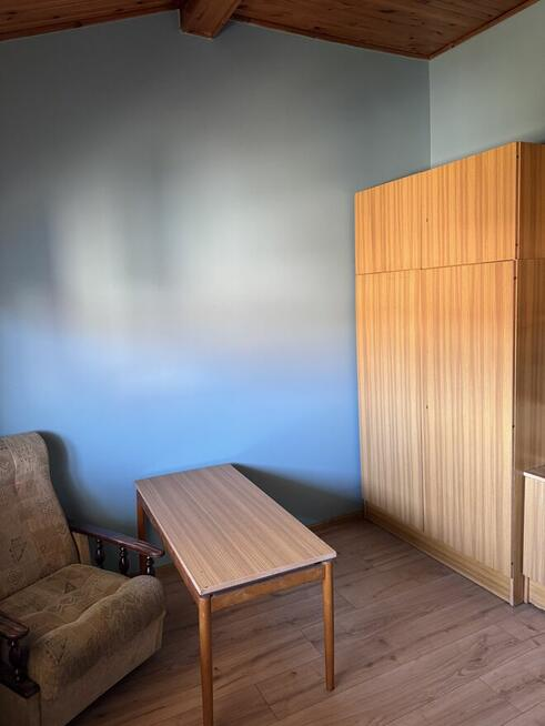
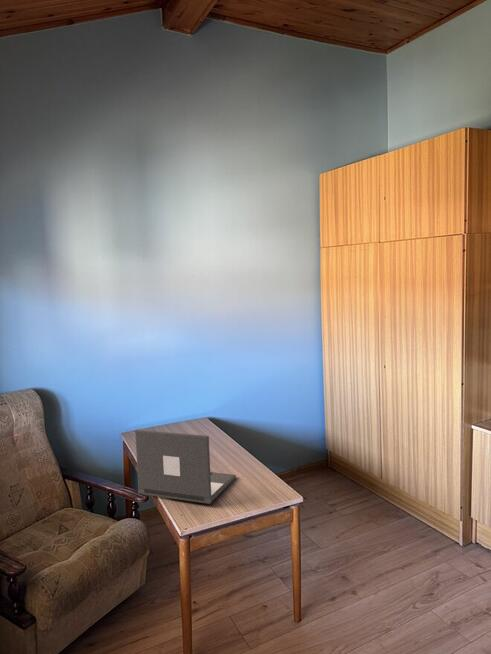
+ laptop (186, 455)
